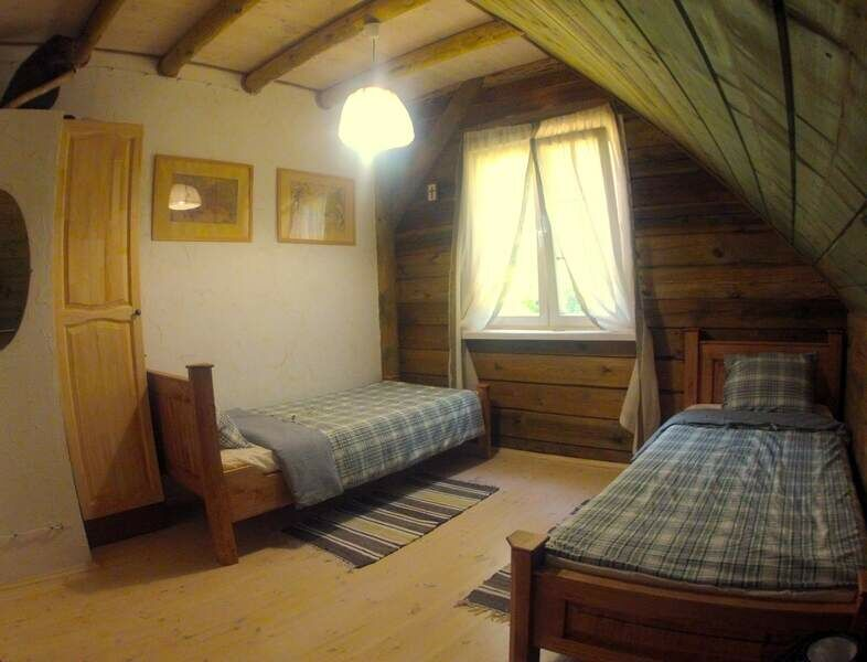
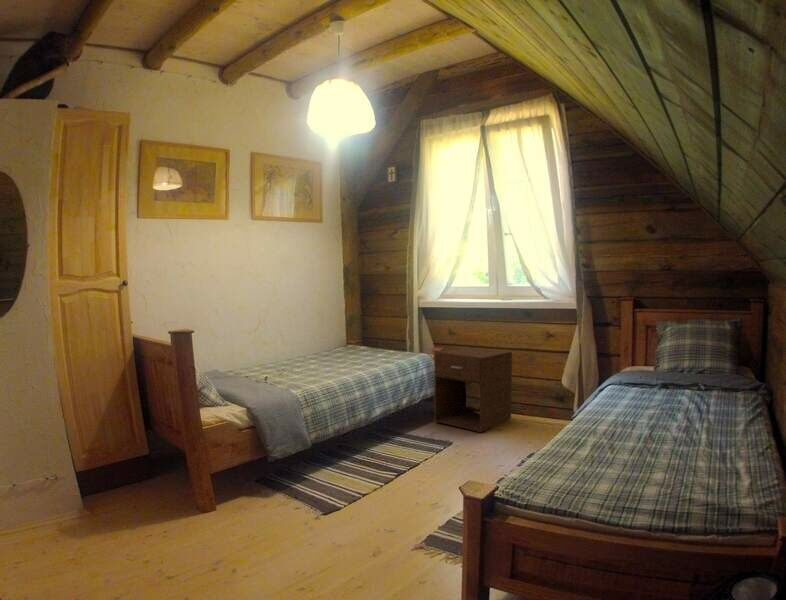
+ nightstand (473, 382)
